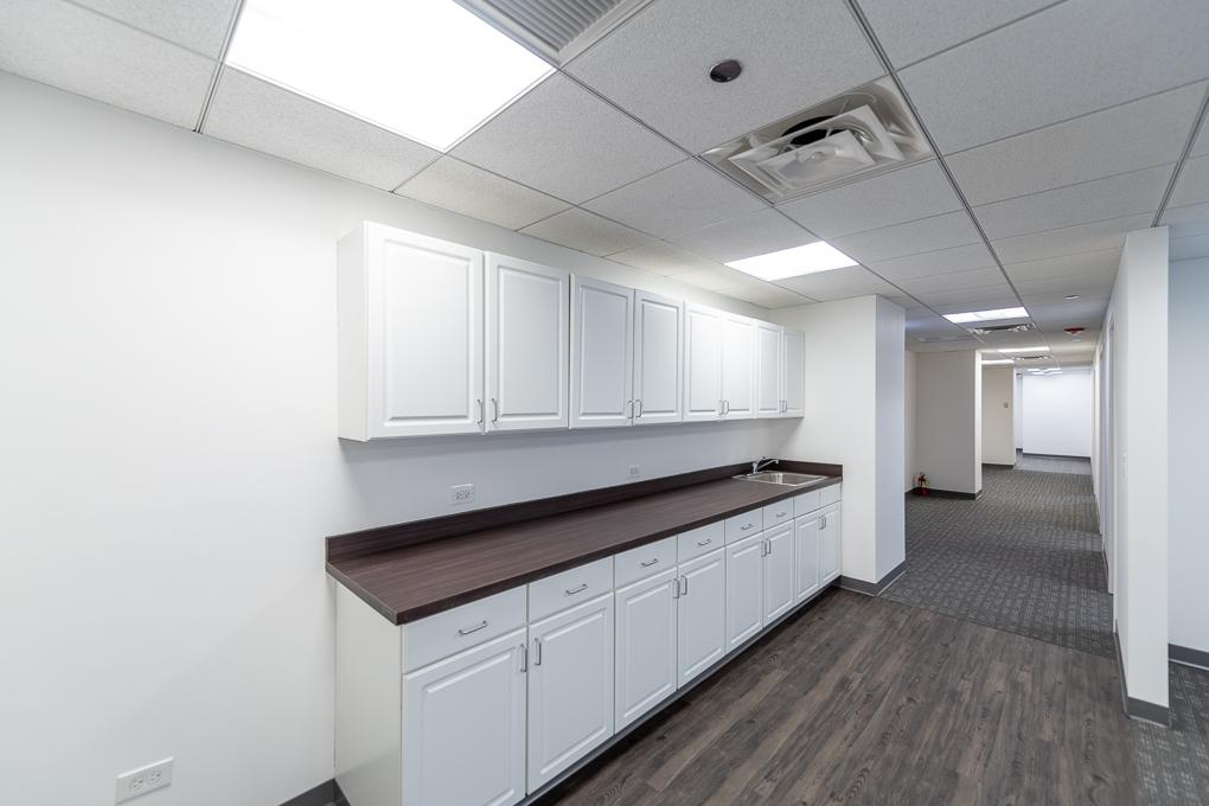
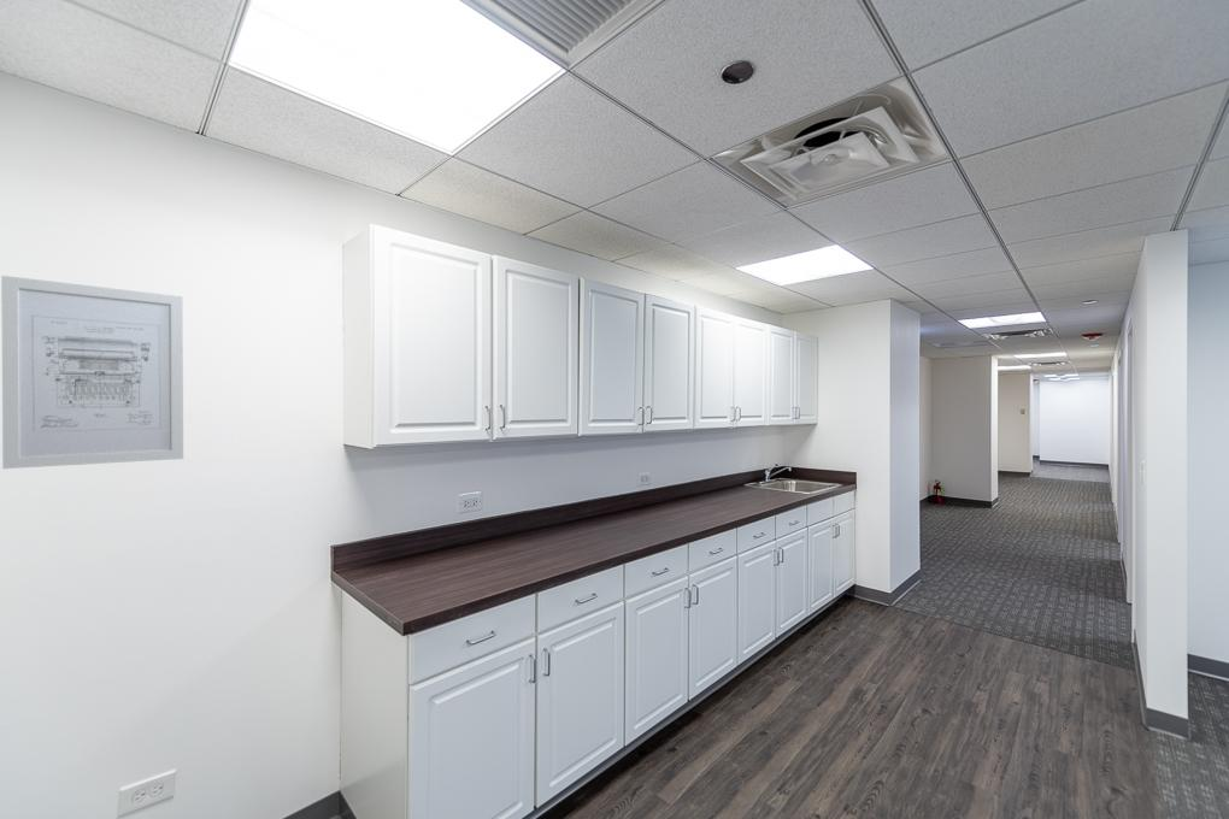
+ wall art (100, 375)
